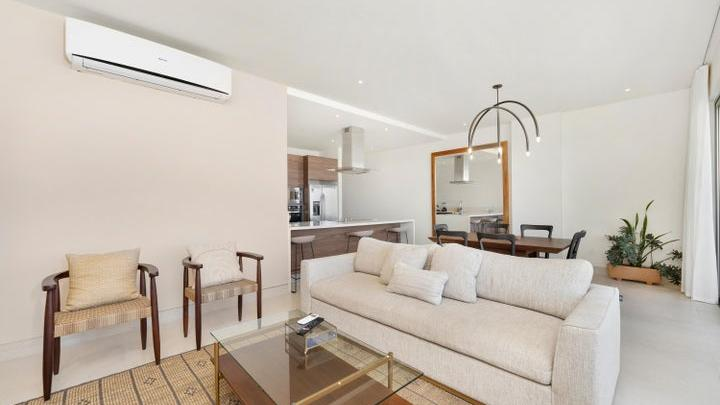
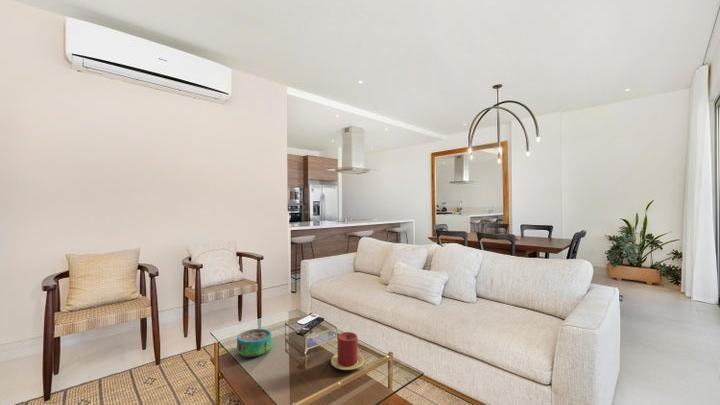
+ decorative bowl (254, 342)
+ candle (347, 349)
